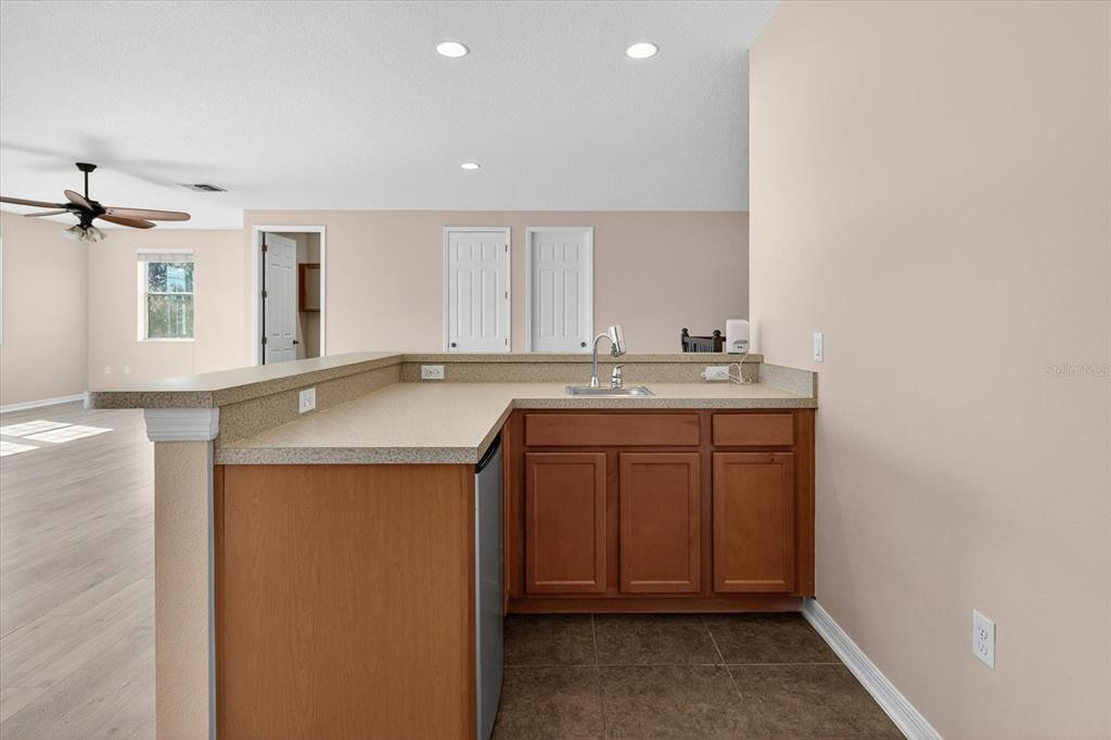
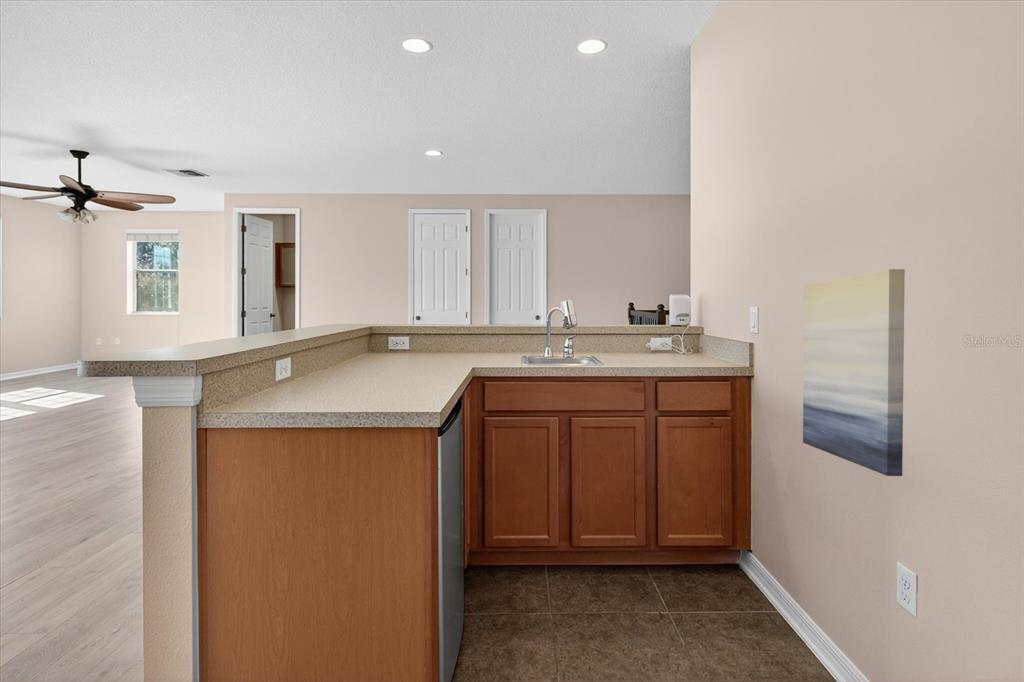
+ wall art (846, 367)
